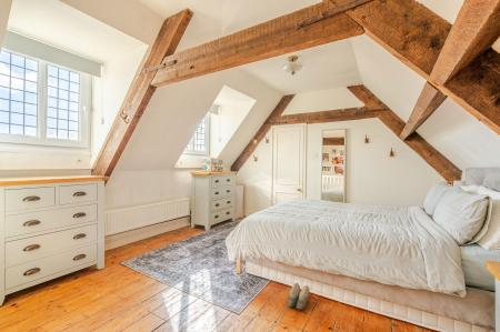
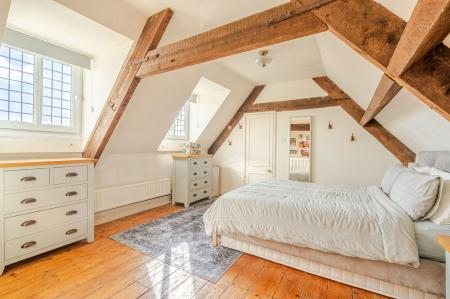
- slippers (297, 295)
